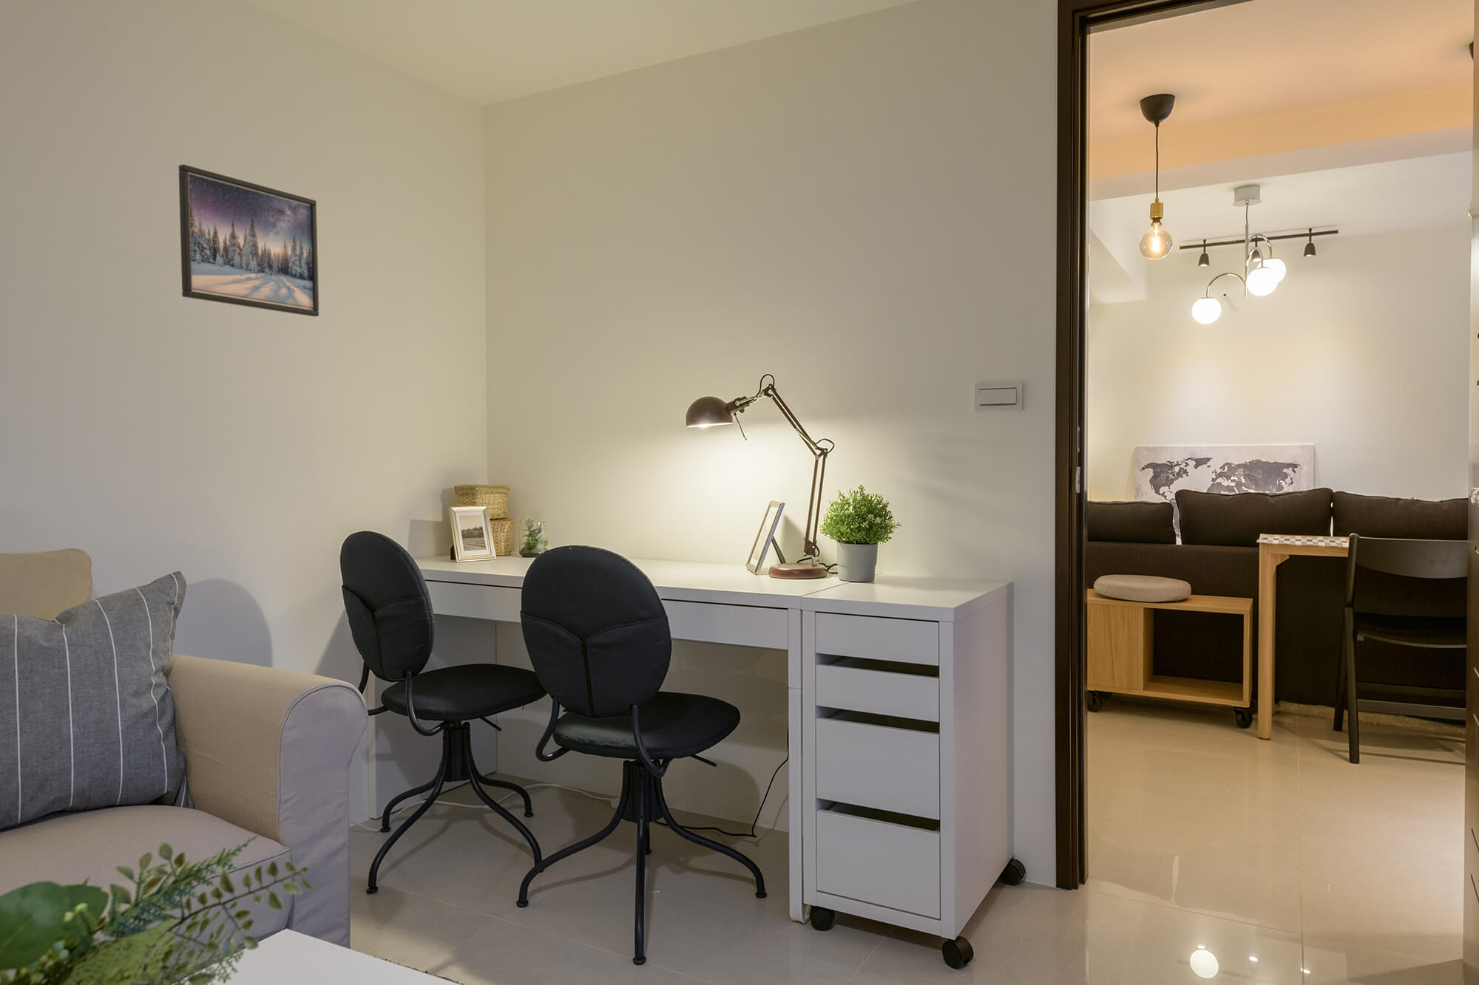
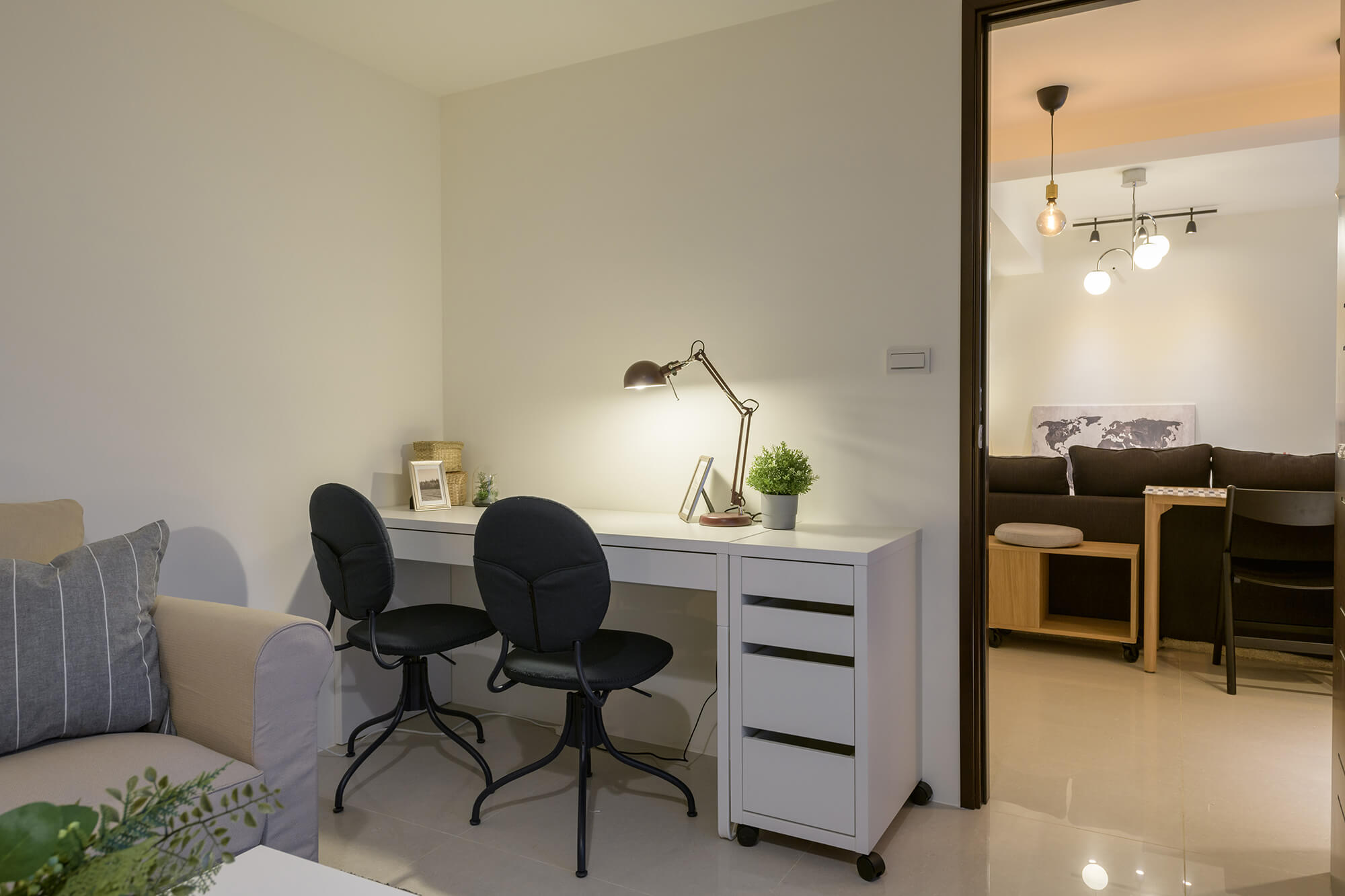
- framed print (253, 245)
